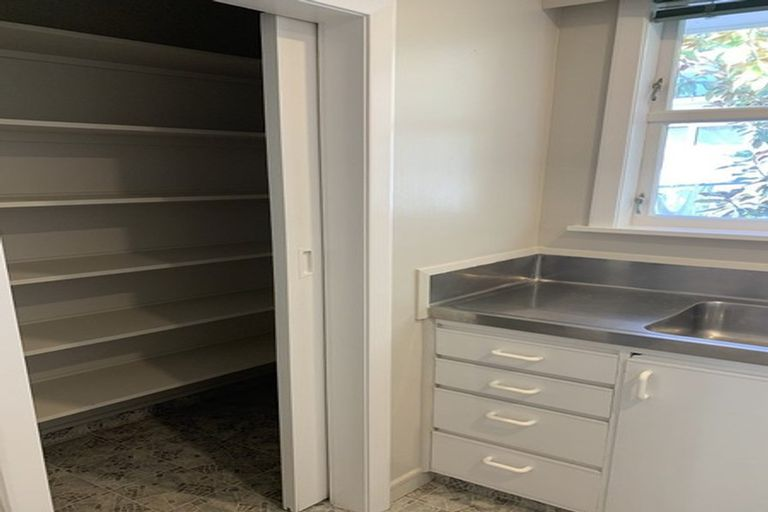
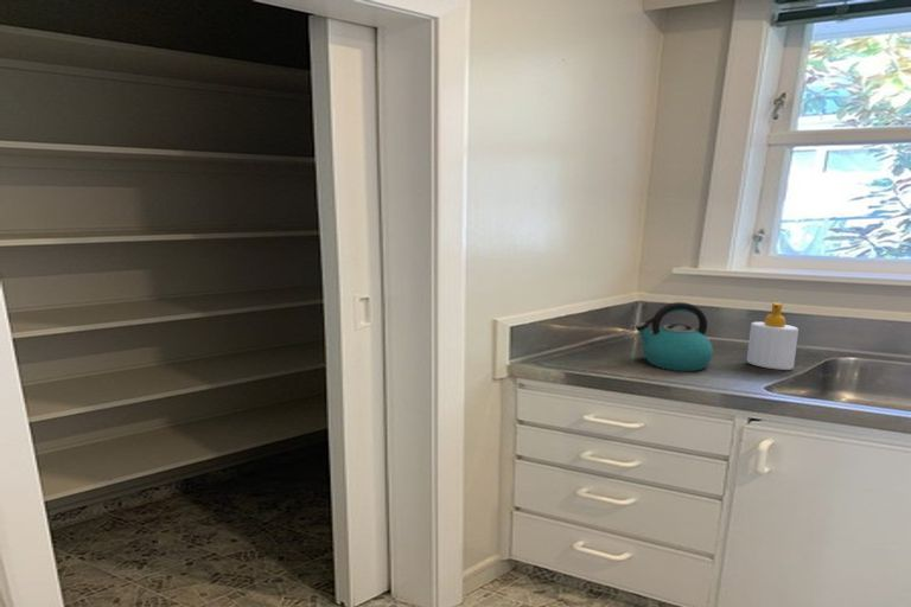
+ soap bottle (772, 334)
+ kettle (673, 333)
